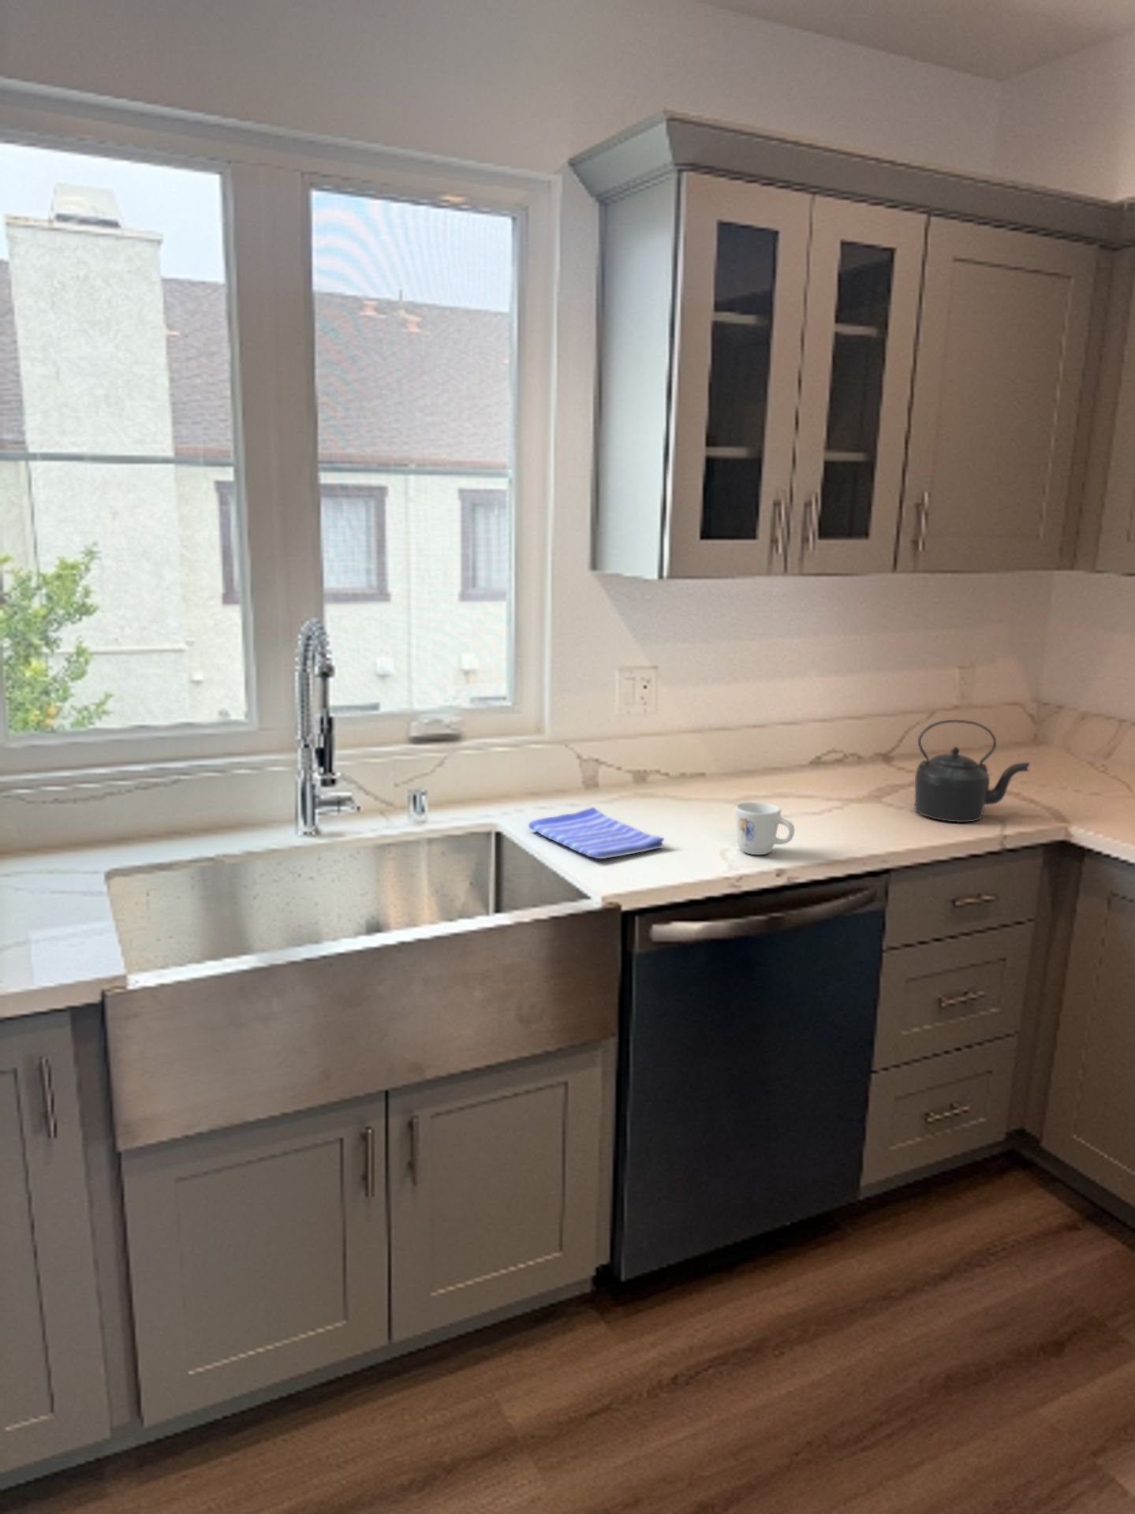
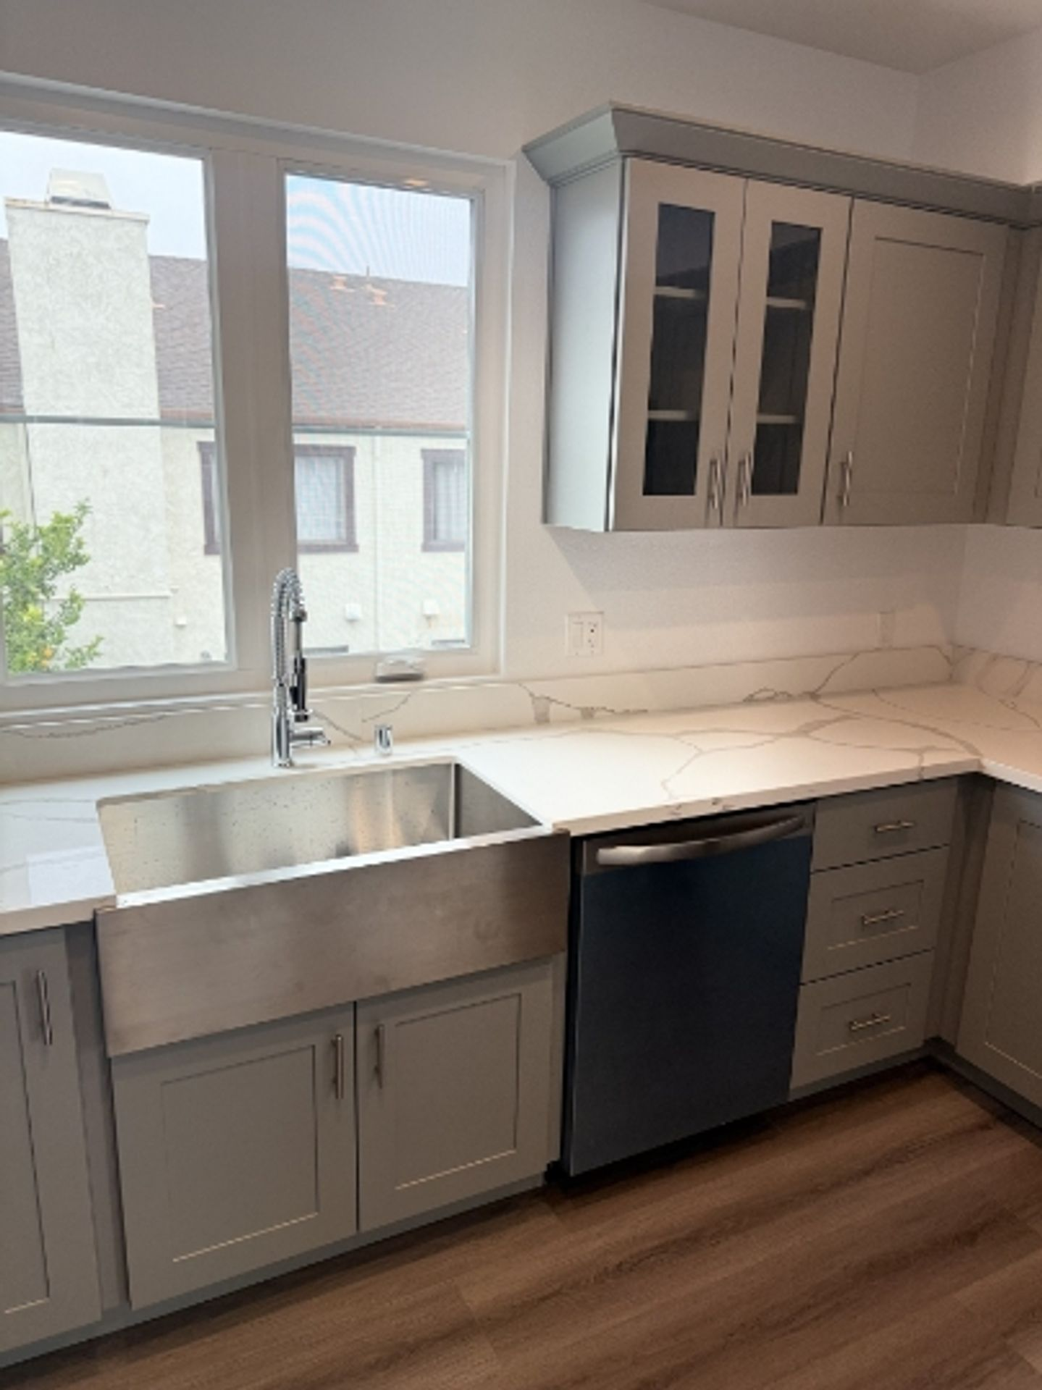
- mug (764, 831)
- kettle (972, 768)
- dish towel (594, 832)
